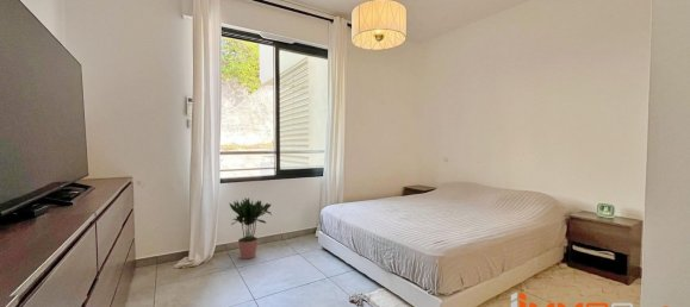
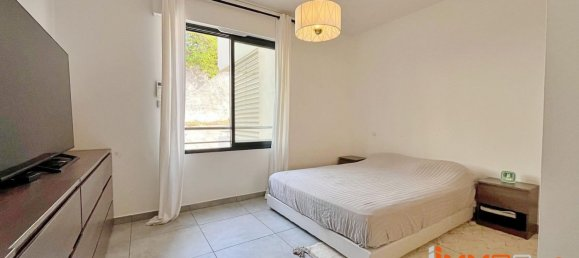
- potted plant (249, 225)
